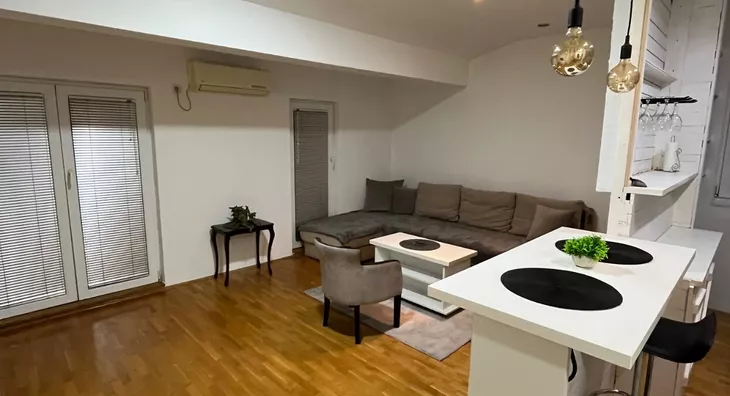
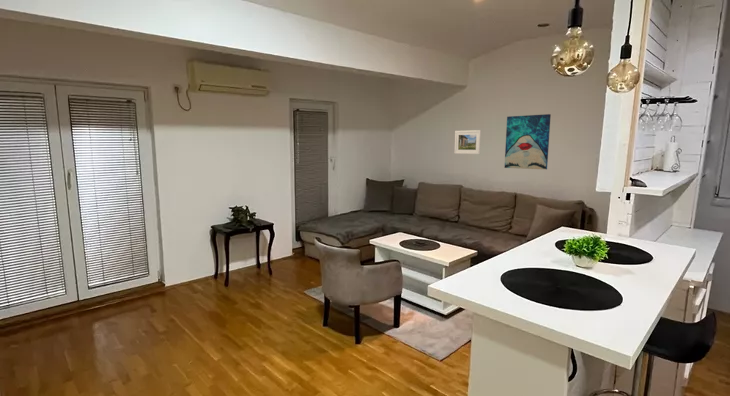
+ wall art (526, 142)
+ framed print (467, 142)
